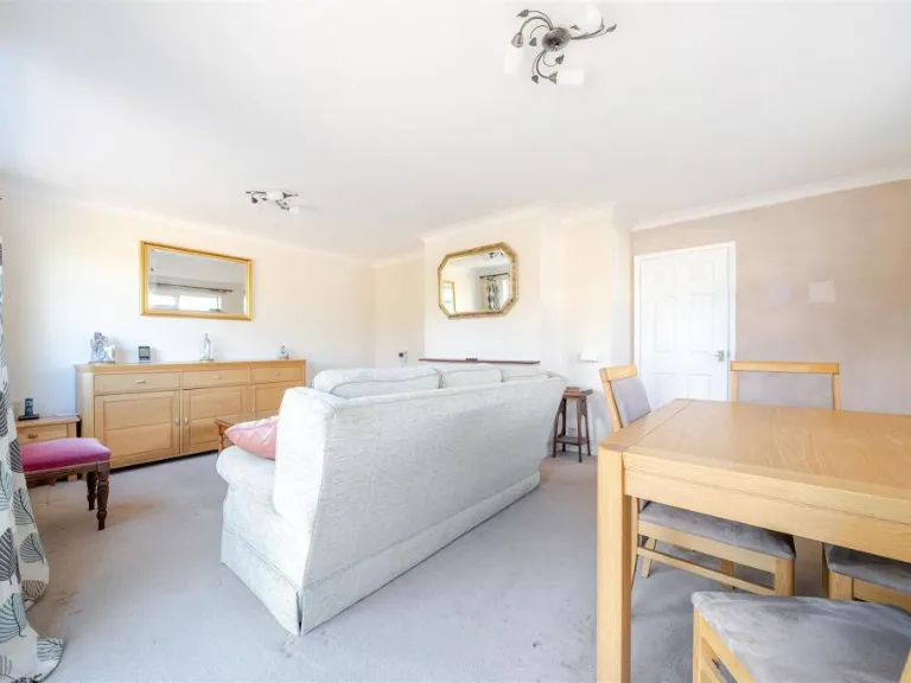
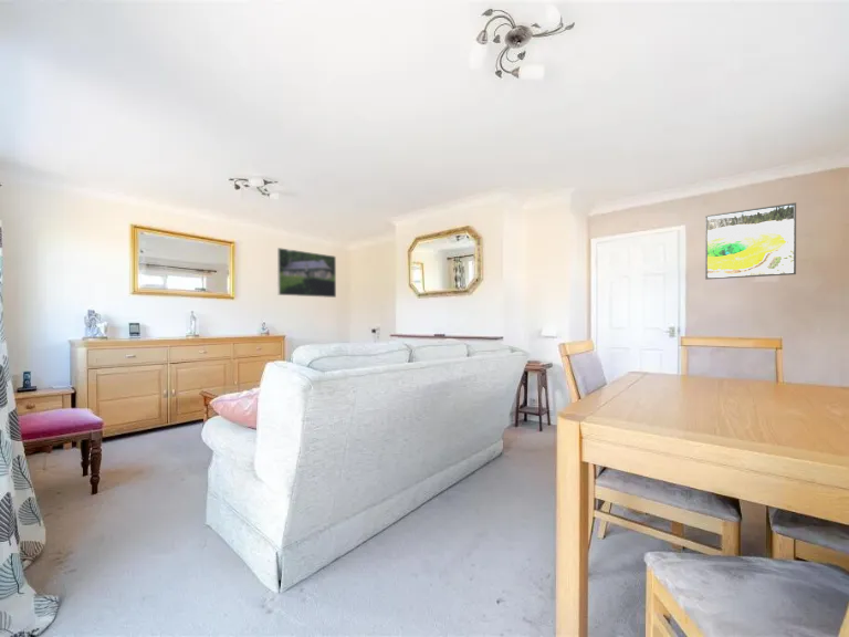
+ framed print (308, 274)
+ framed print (747, 243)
